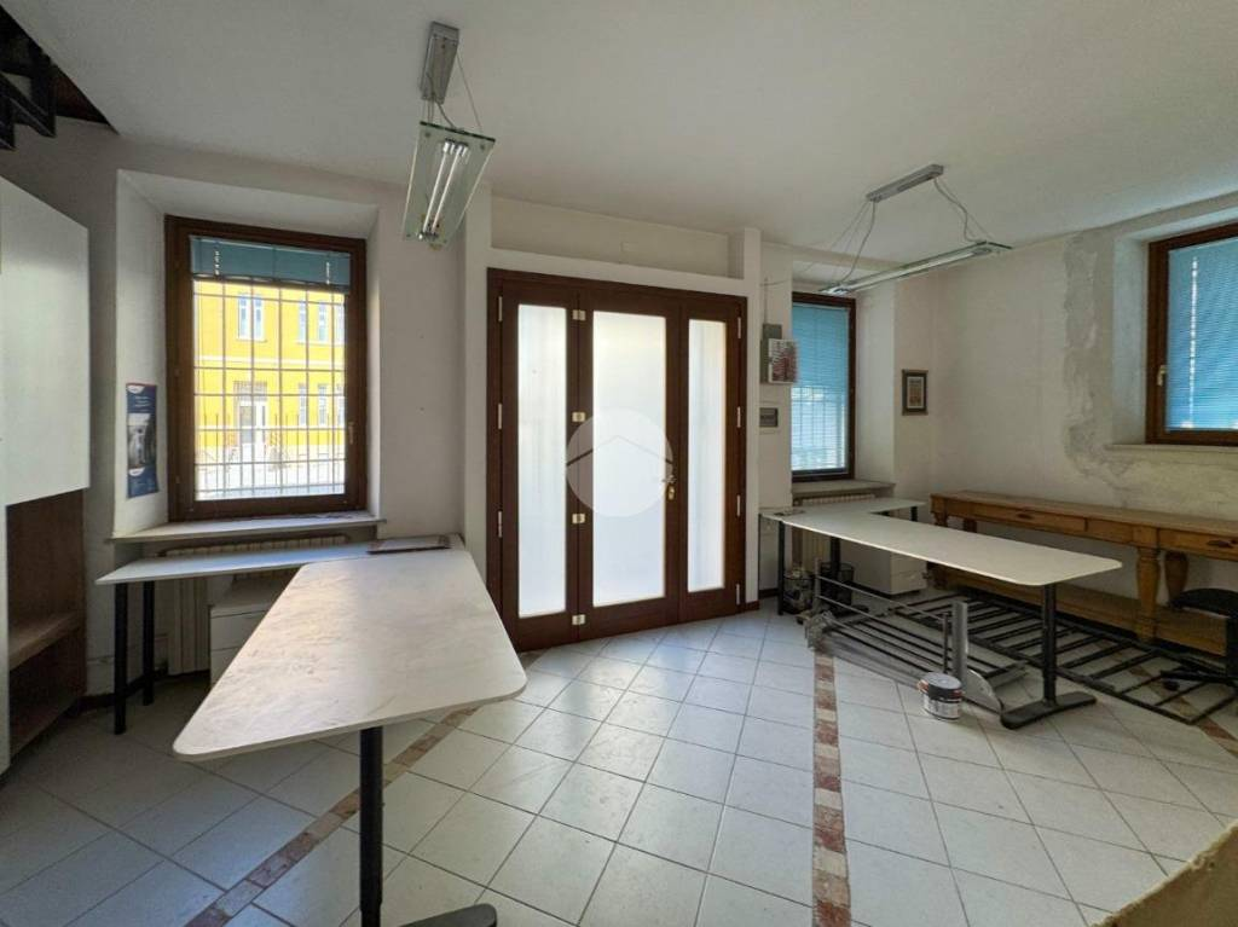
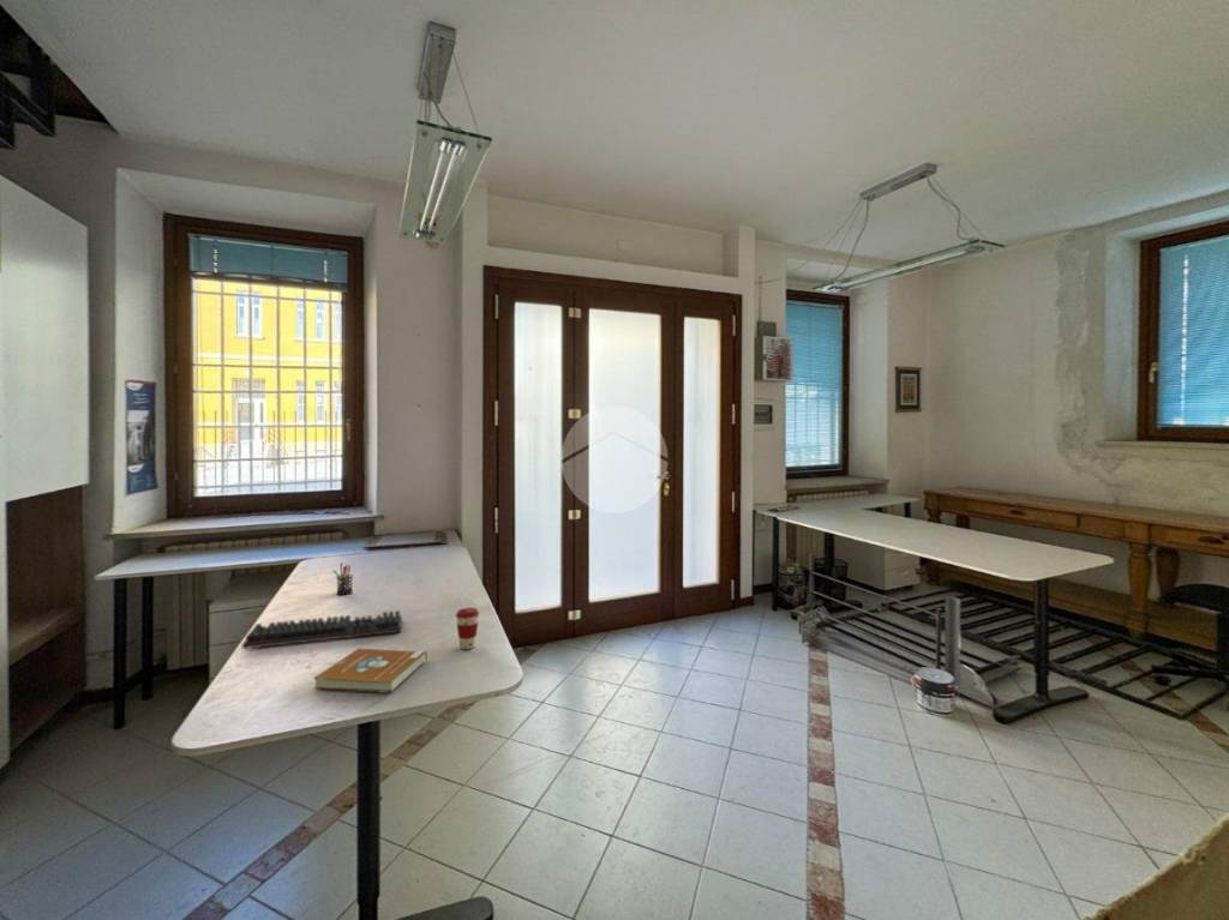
+ pen holder (342, 578)
+ book (373, 668)
+ coffee cup (467, 627)
+ keyboard (328, 627)
